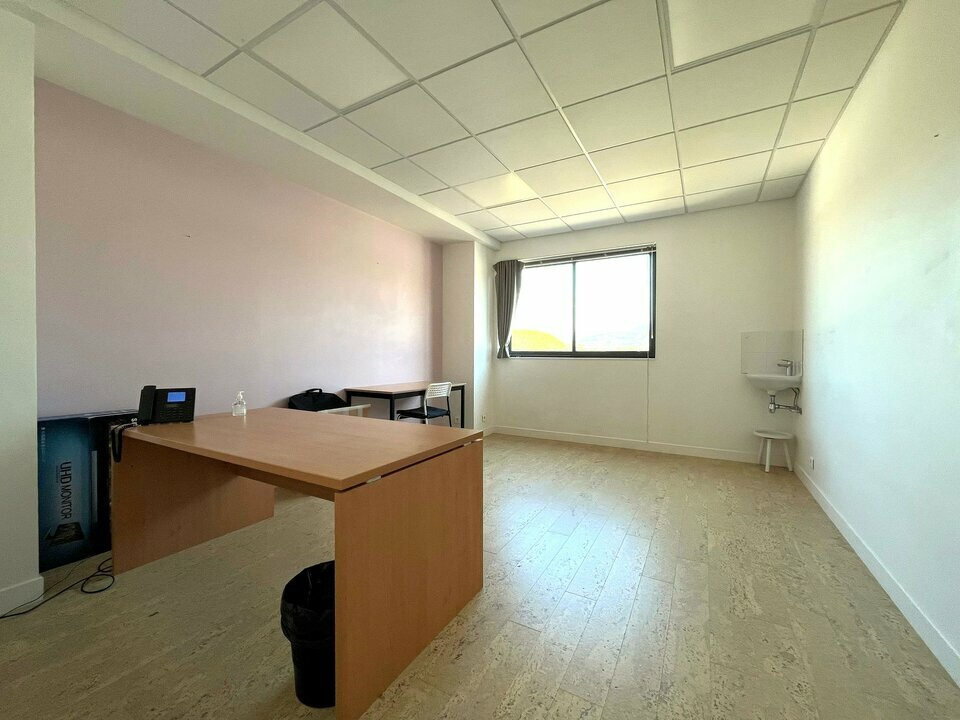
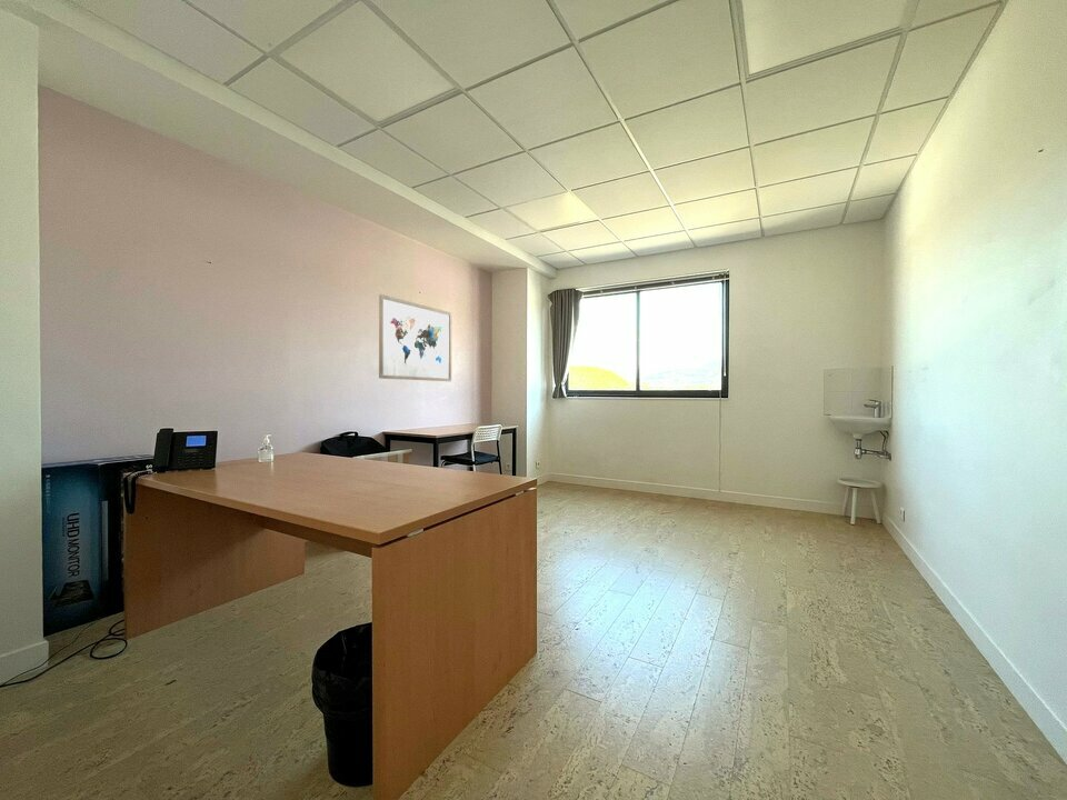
+ wall art (418, 342)
